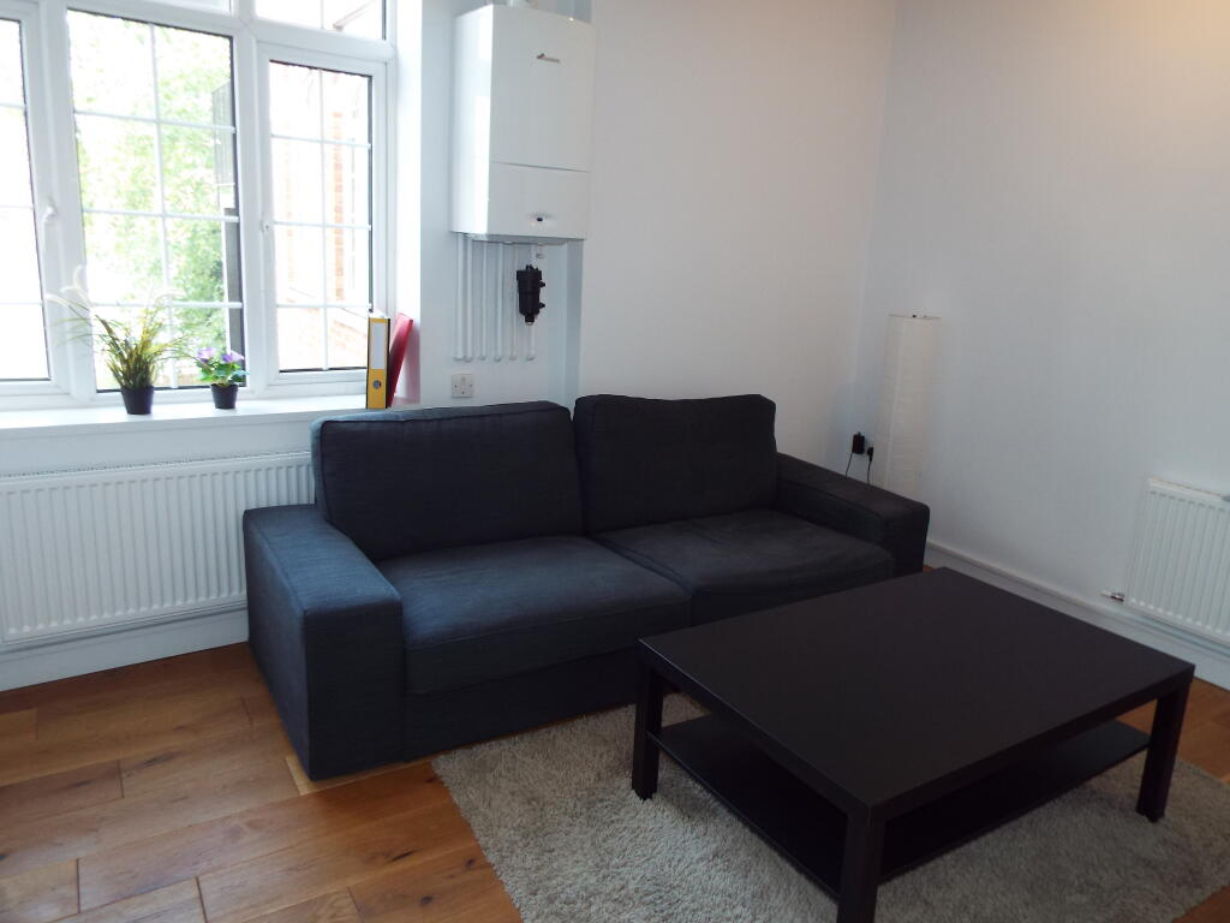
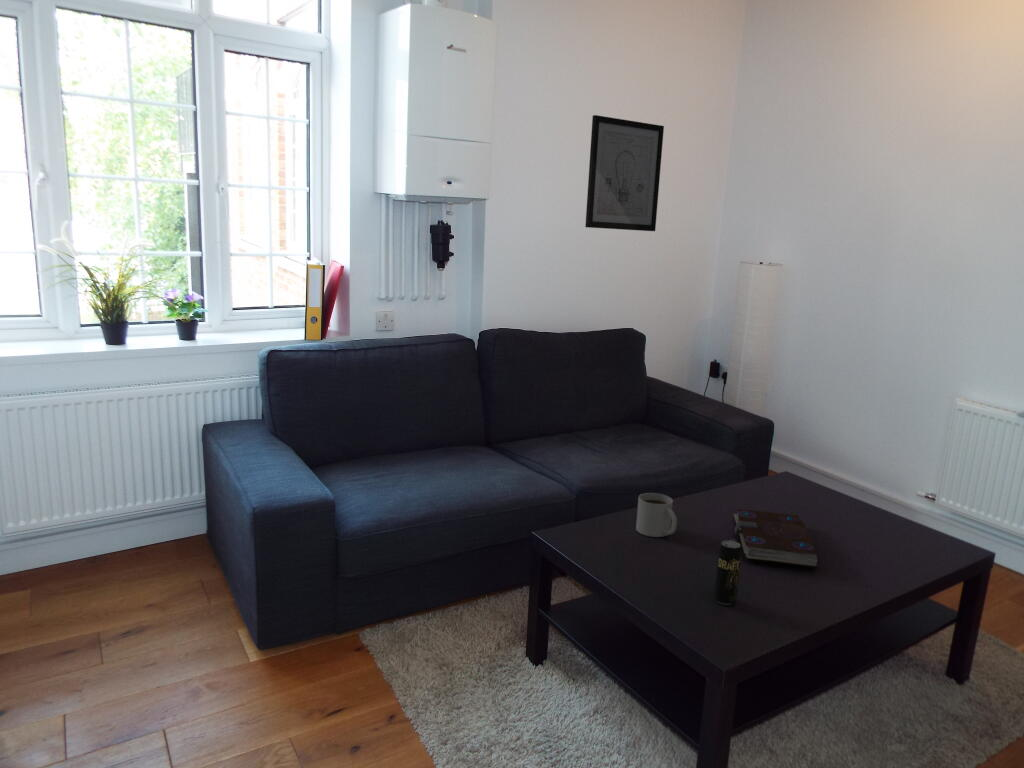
+ book (773, 535)
+ wall art (625, 175)
+ beverage can (728, 570)
+ mug (658, 517)
